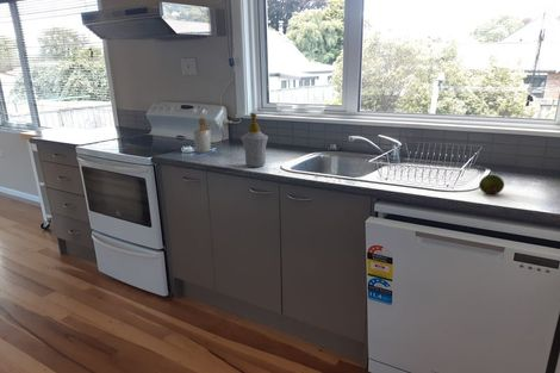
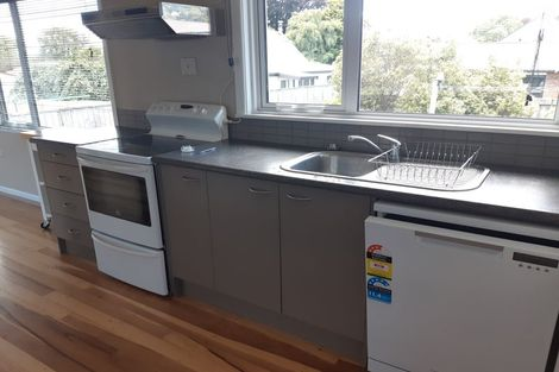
- soap bottle (254, 139)
- fruit (491, 184)
- utensil holder (206, 135)
